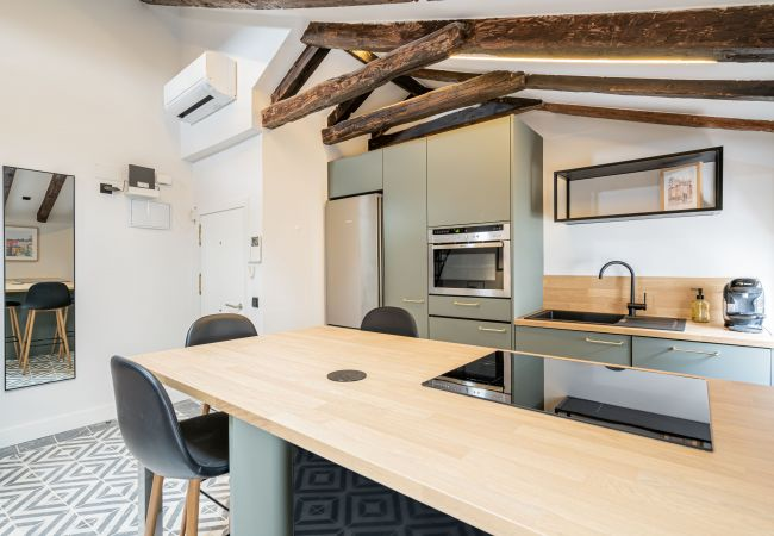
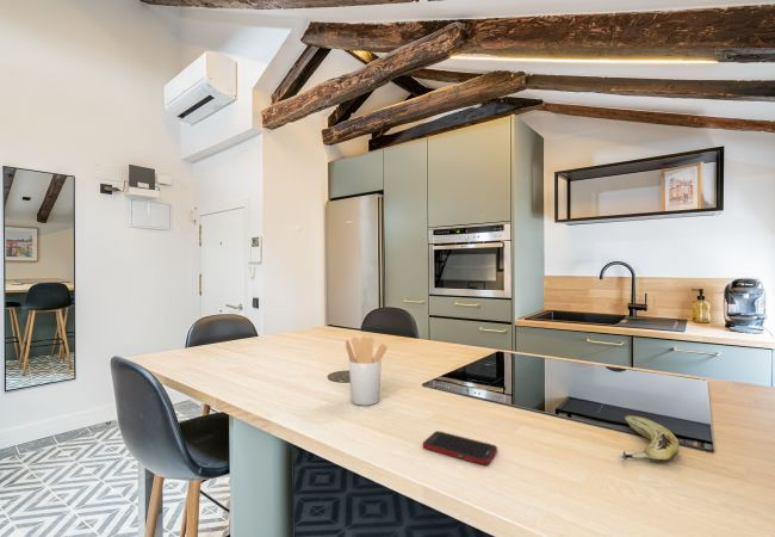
+ utensil holder (364, 368)
+ cell phone (459, 446)
+ fruit (647, 438)
